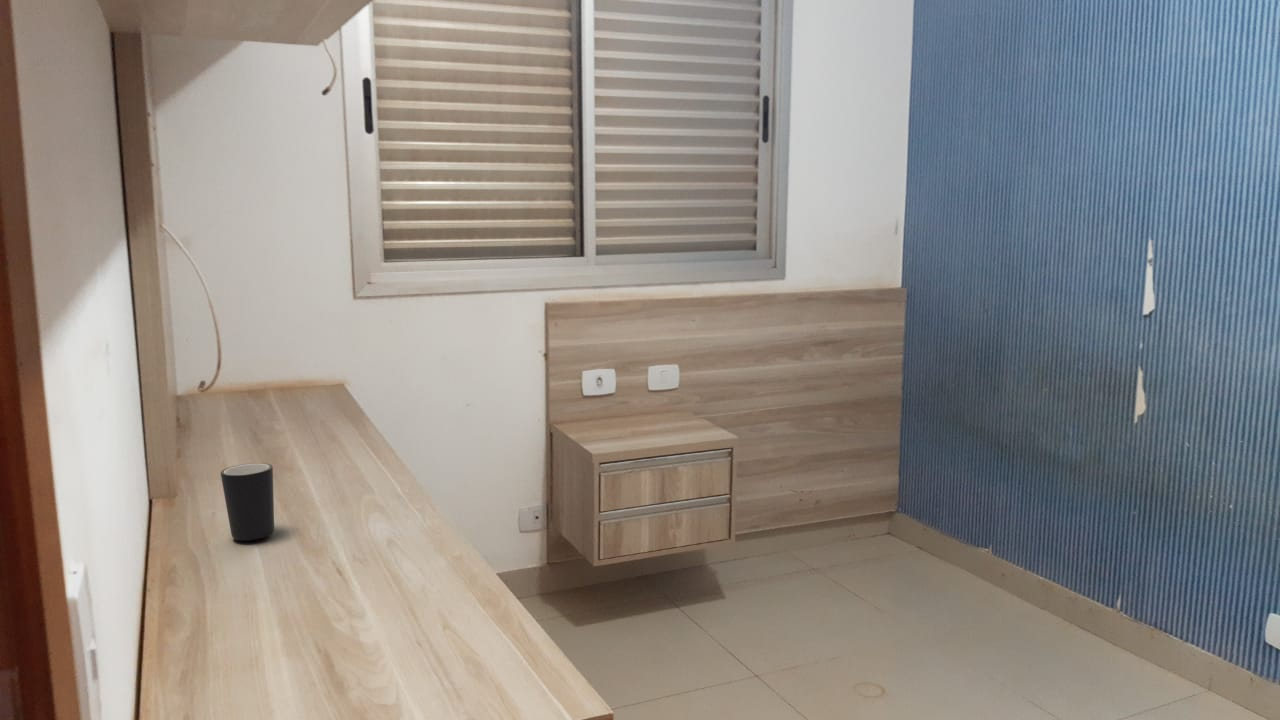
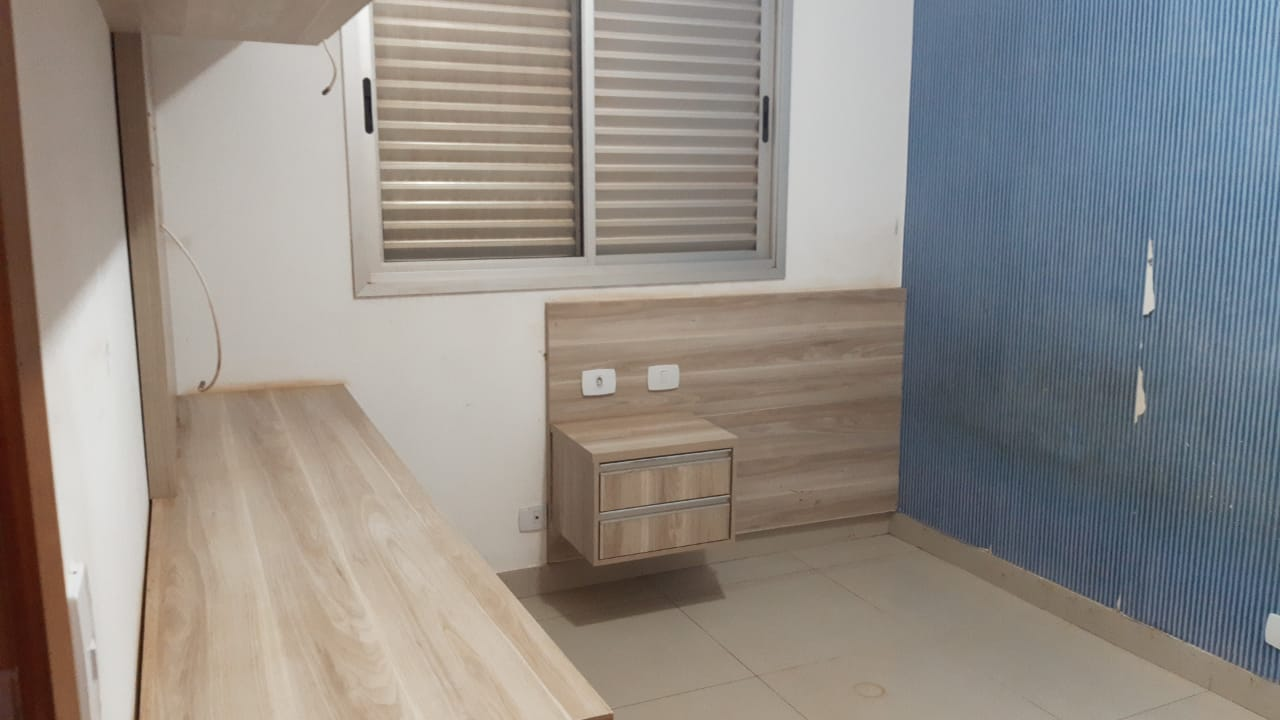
- mug (248, 500)
